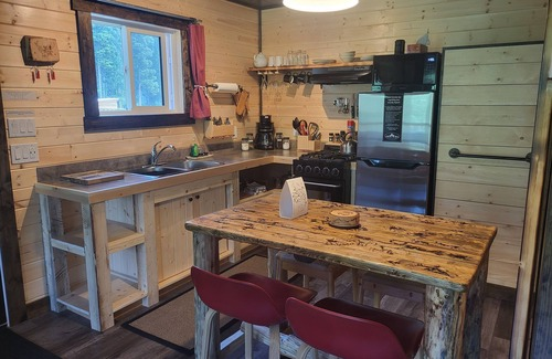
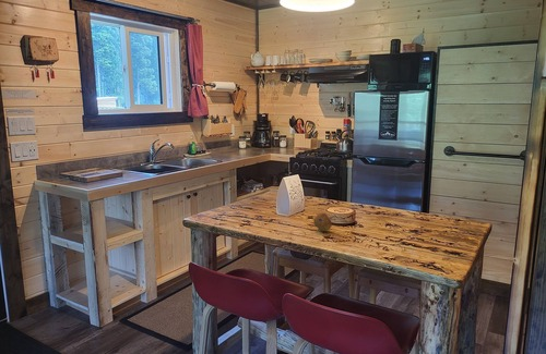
+ fruit (322, 221)
